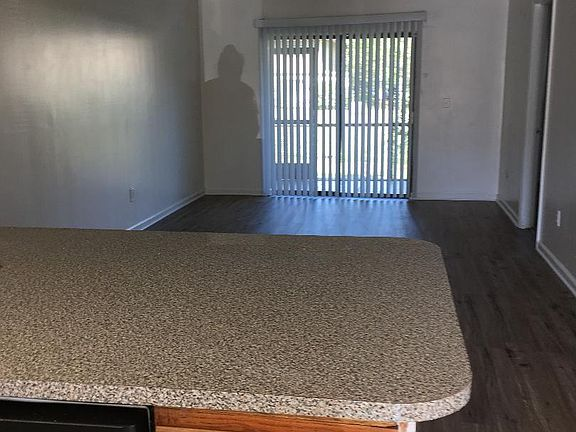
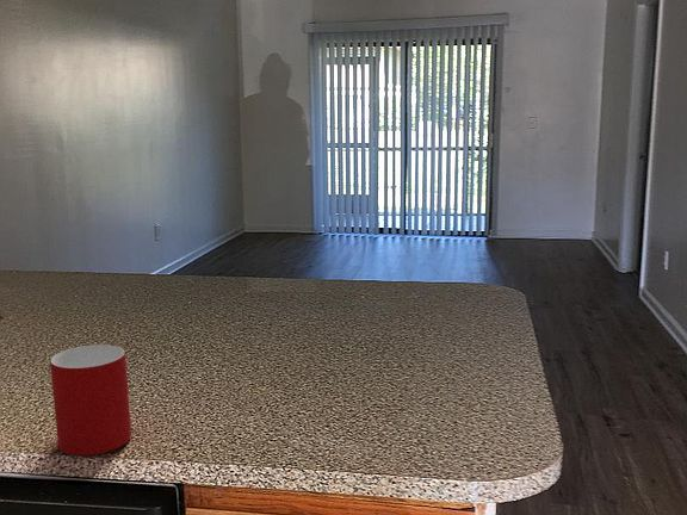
+ cup (89, 393)
